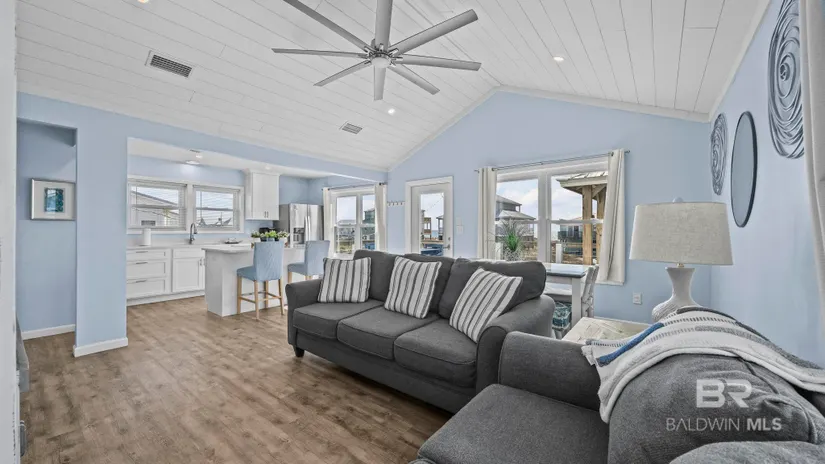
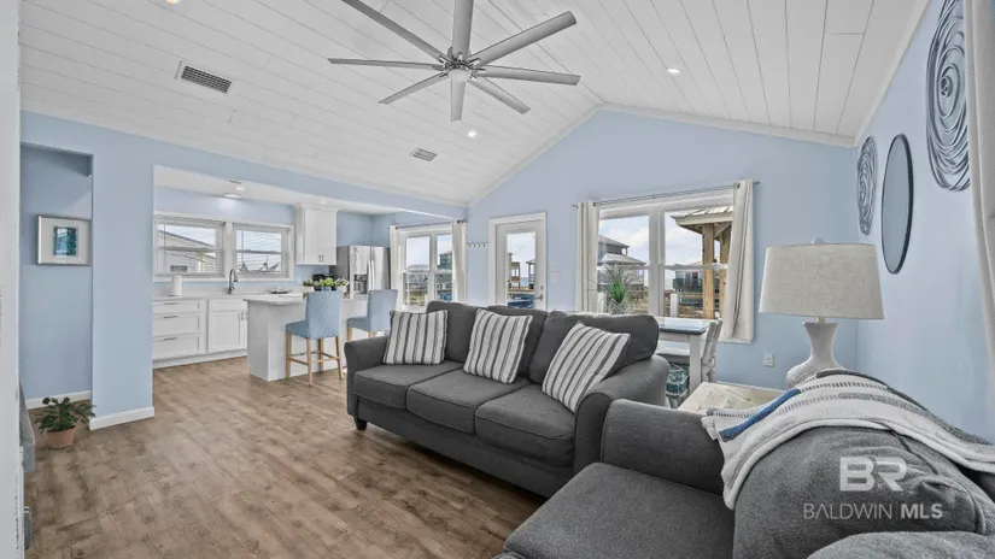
+ potted plant (66, 418)
